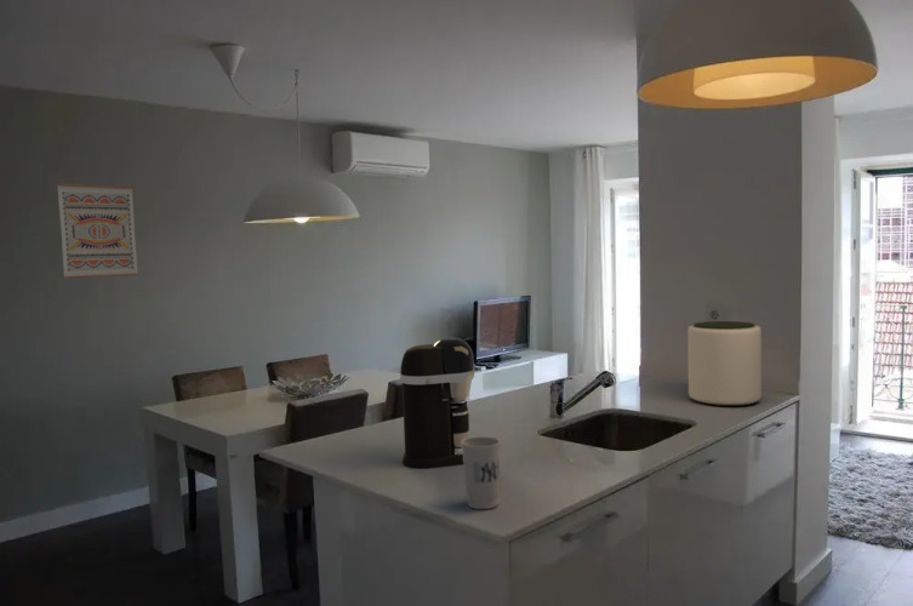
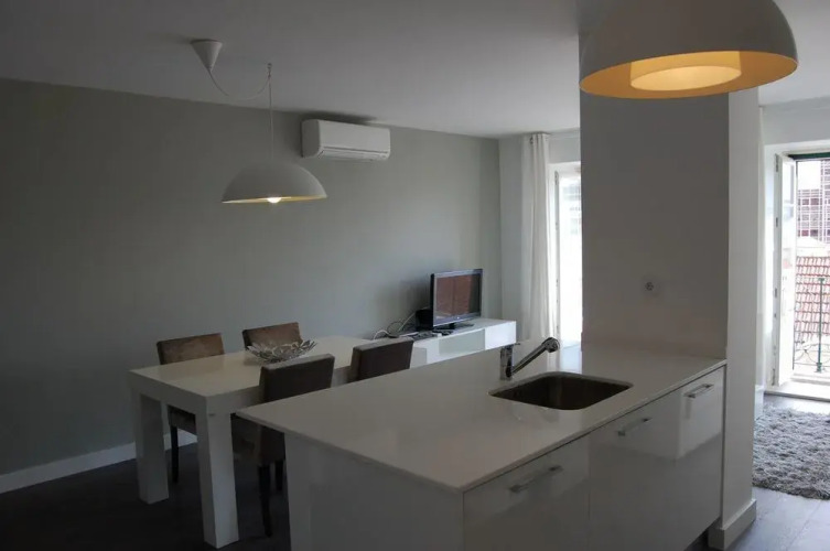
- coffee maker (438, 399)
- cup (481, 473)
- wall art (98, 230)
- plant pot (724, 361)
